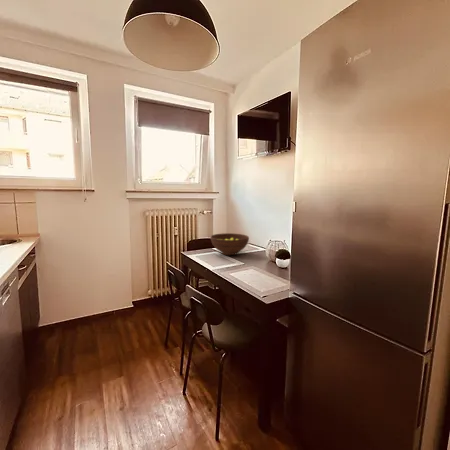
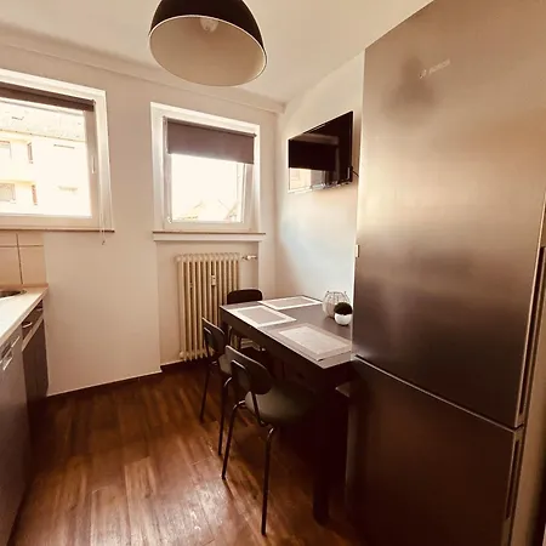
- fruit bowl (229, 245)
